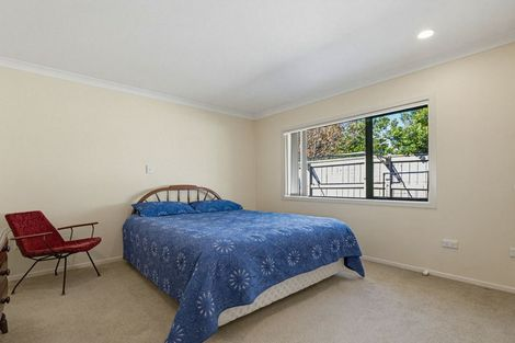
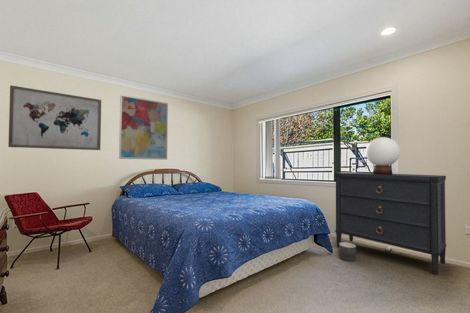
+ wall art (145, 129)
+ wall art (59, 121)
+ dresser (385, 214)
+ planter (347, 251)
+ table lamp (382, 155)
